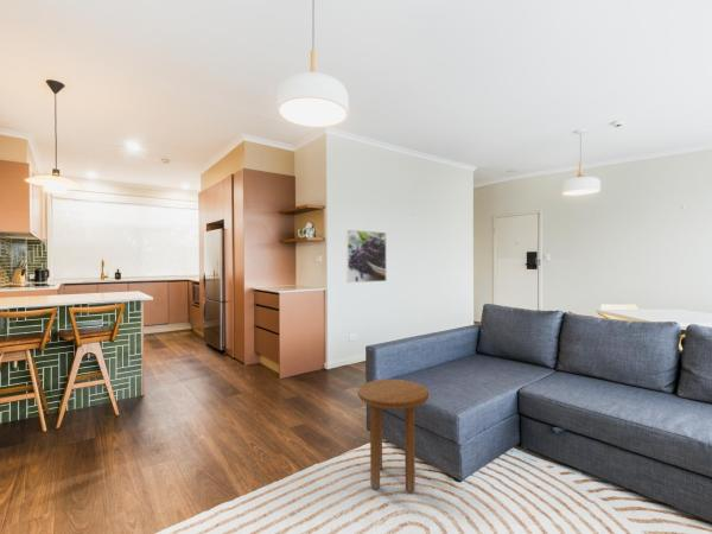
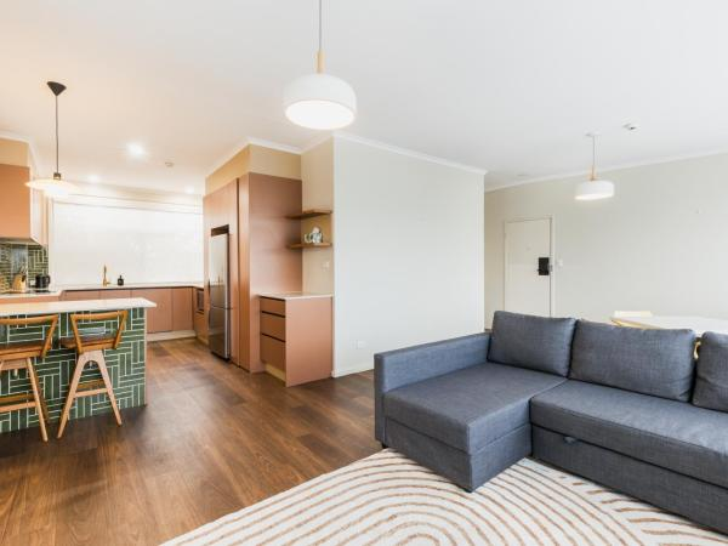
- side table (381, 433)
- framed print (367, 256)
